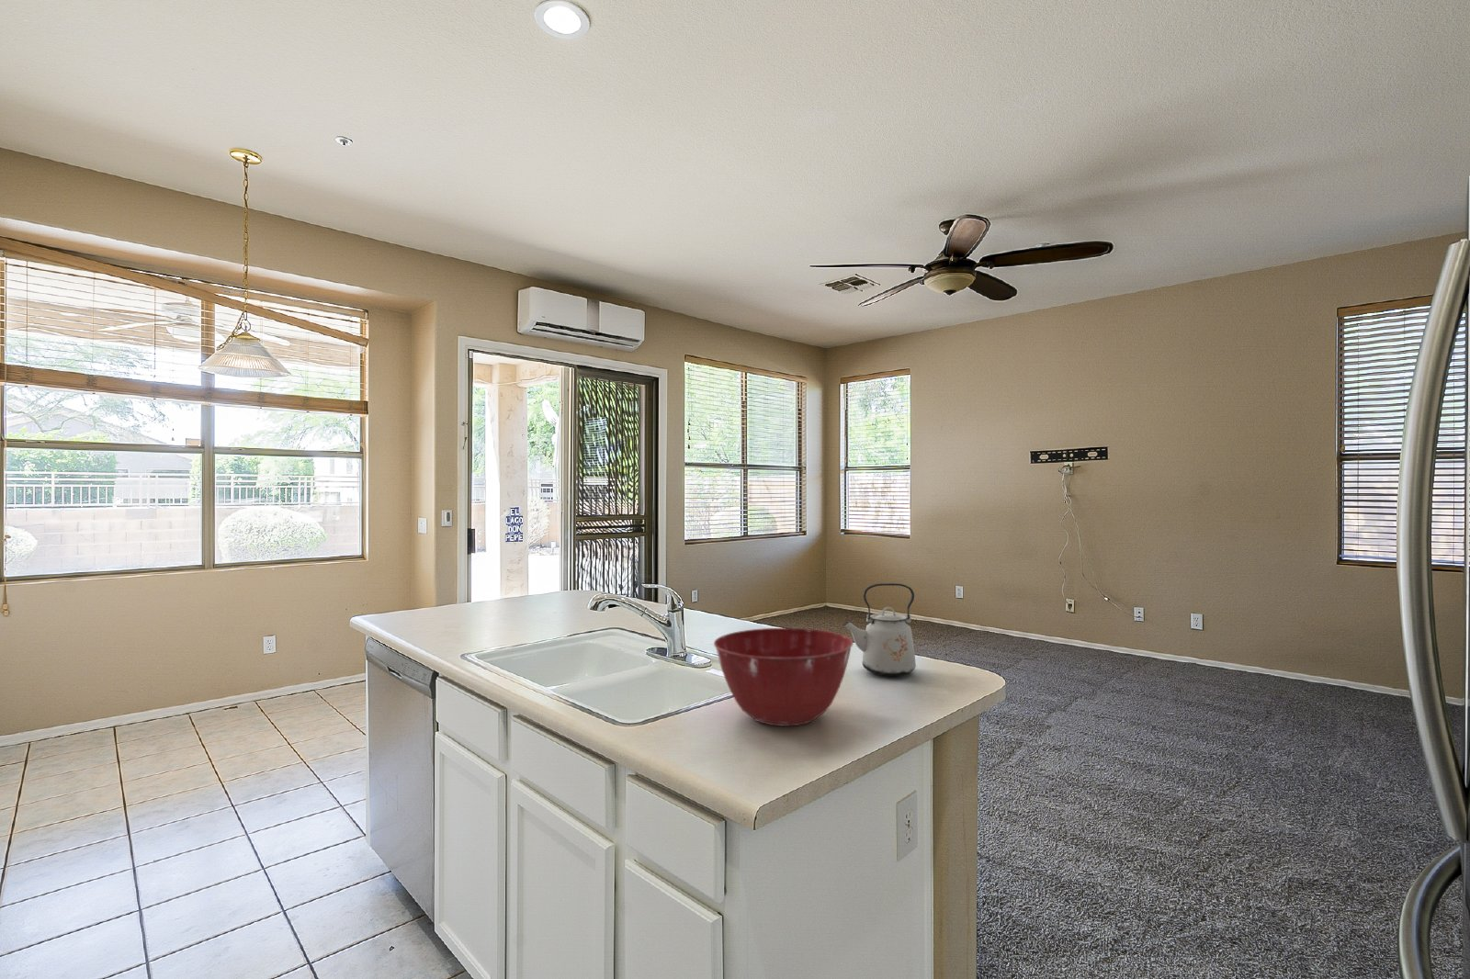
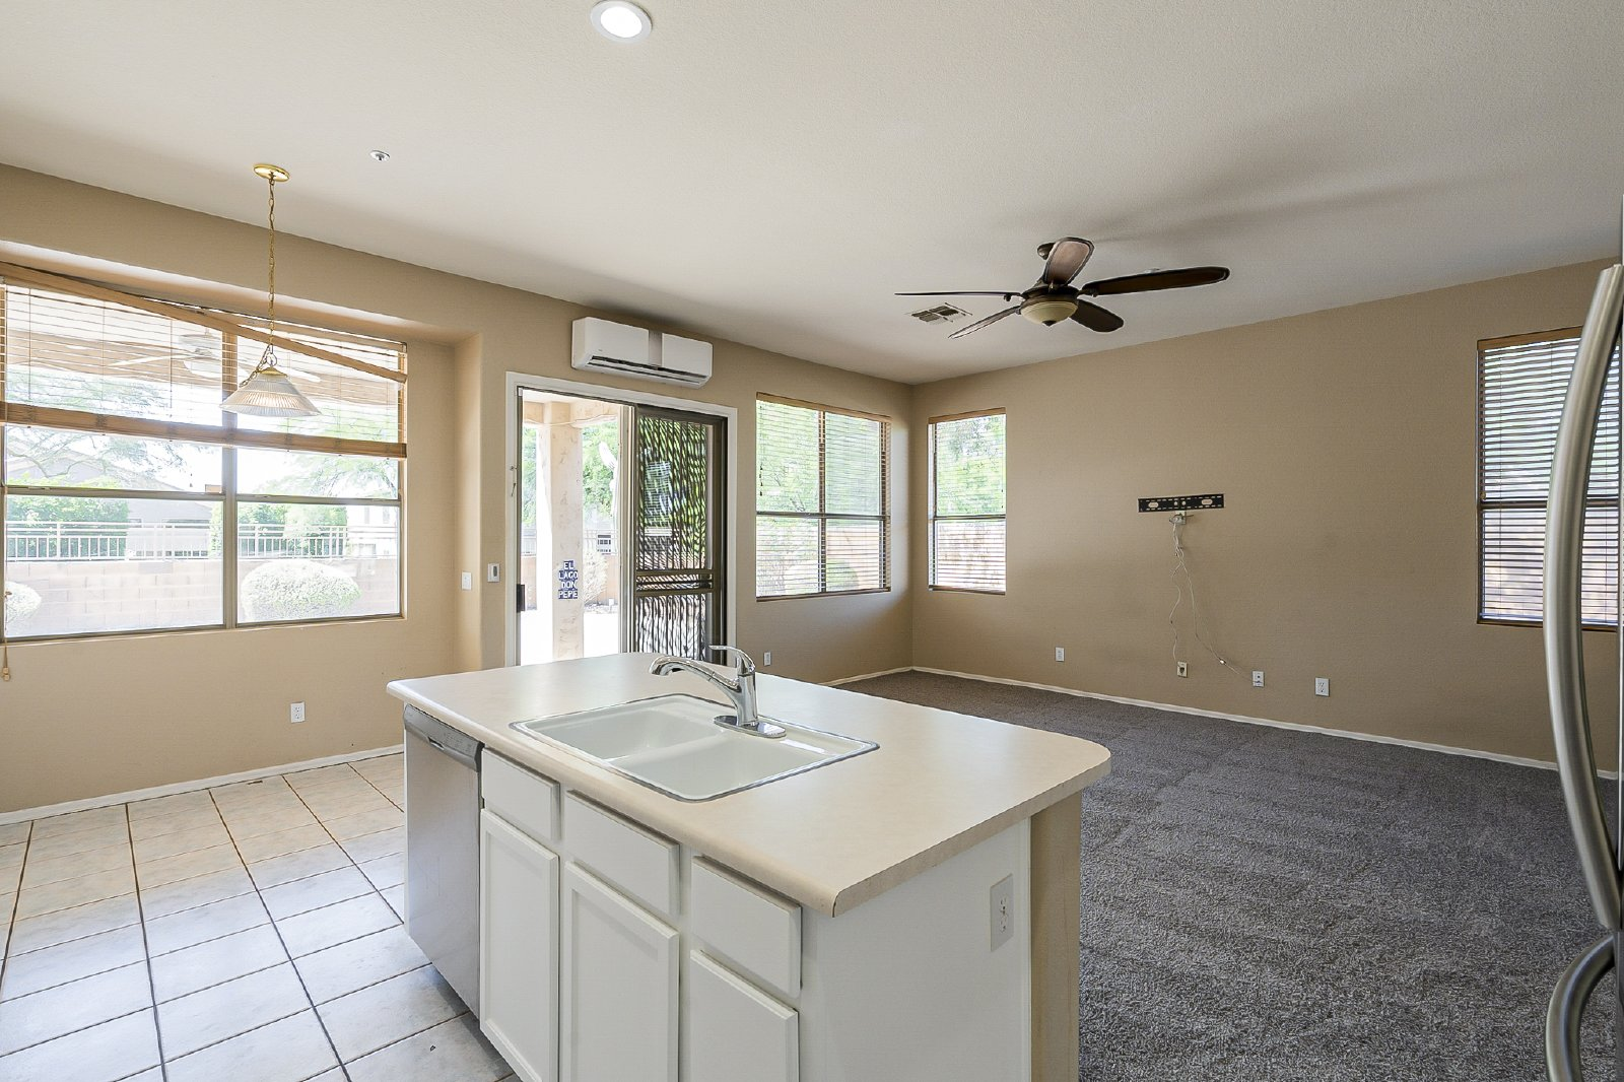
- mixing bowl (783, 676)
- kettle (879, 627)
